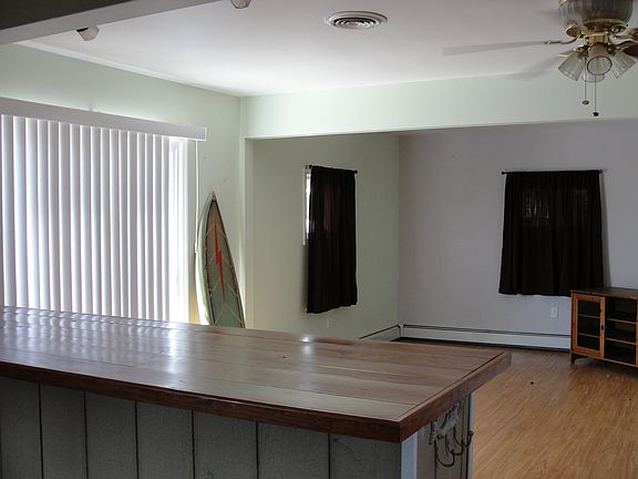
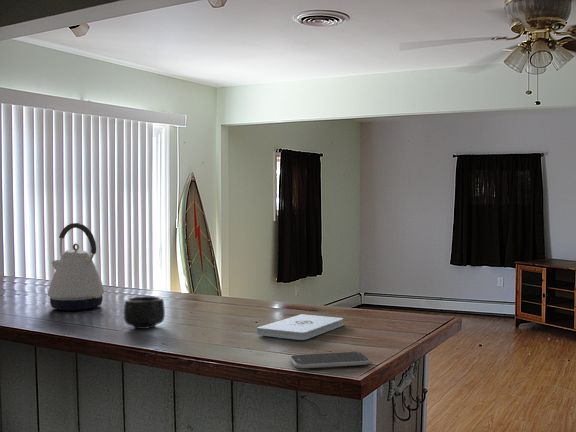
+ mug (142, 313)
+ kettle (74, 265)
+ notepad (302, 326)
+ smartphone (329, 360)
